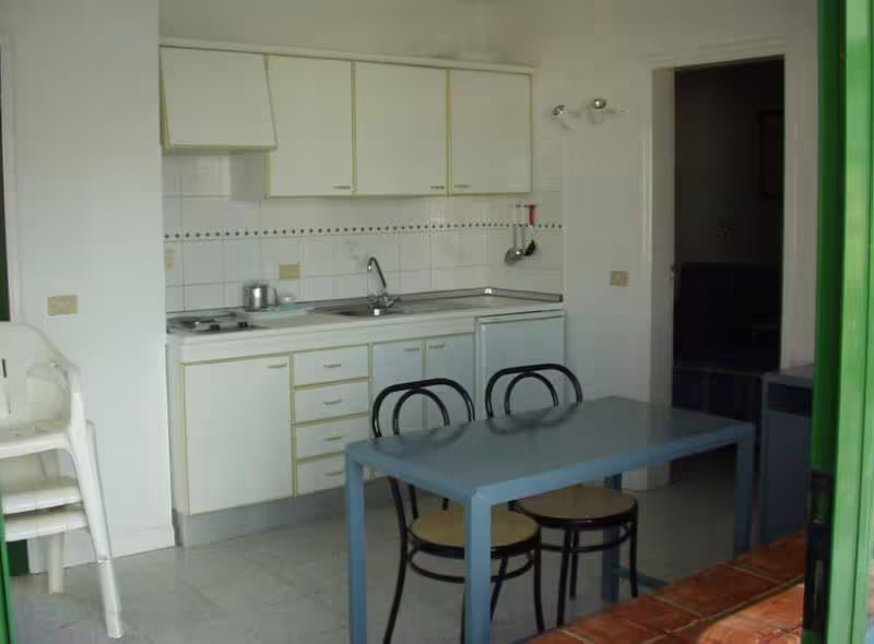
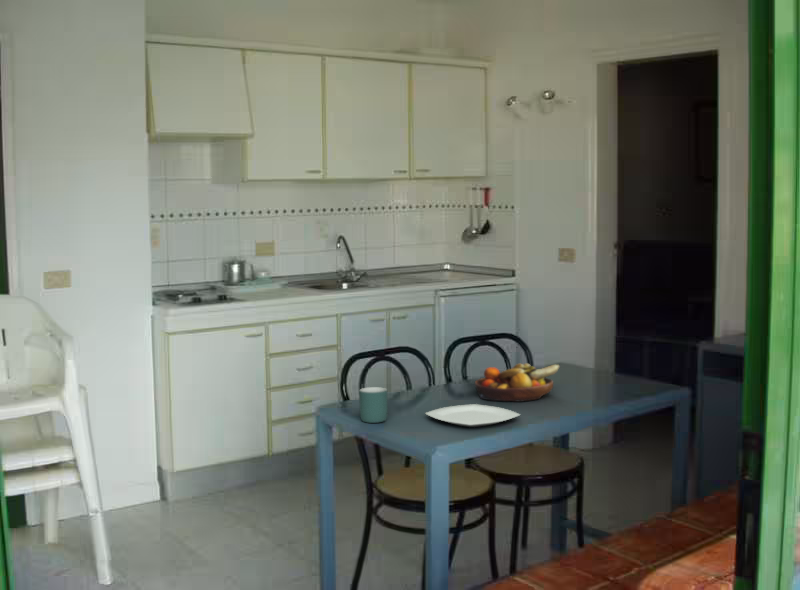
+ fruit bowl (514, 378)
+ mug (370, 404)
+ plate (472, 416)
